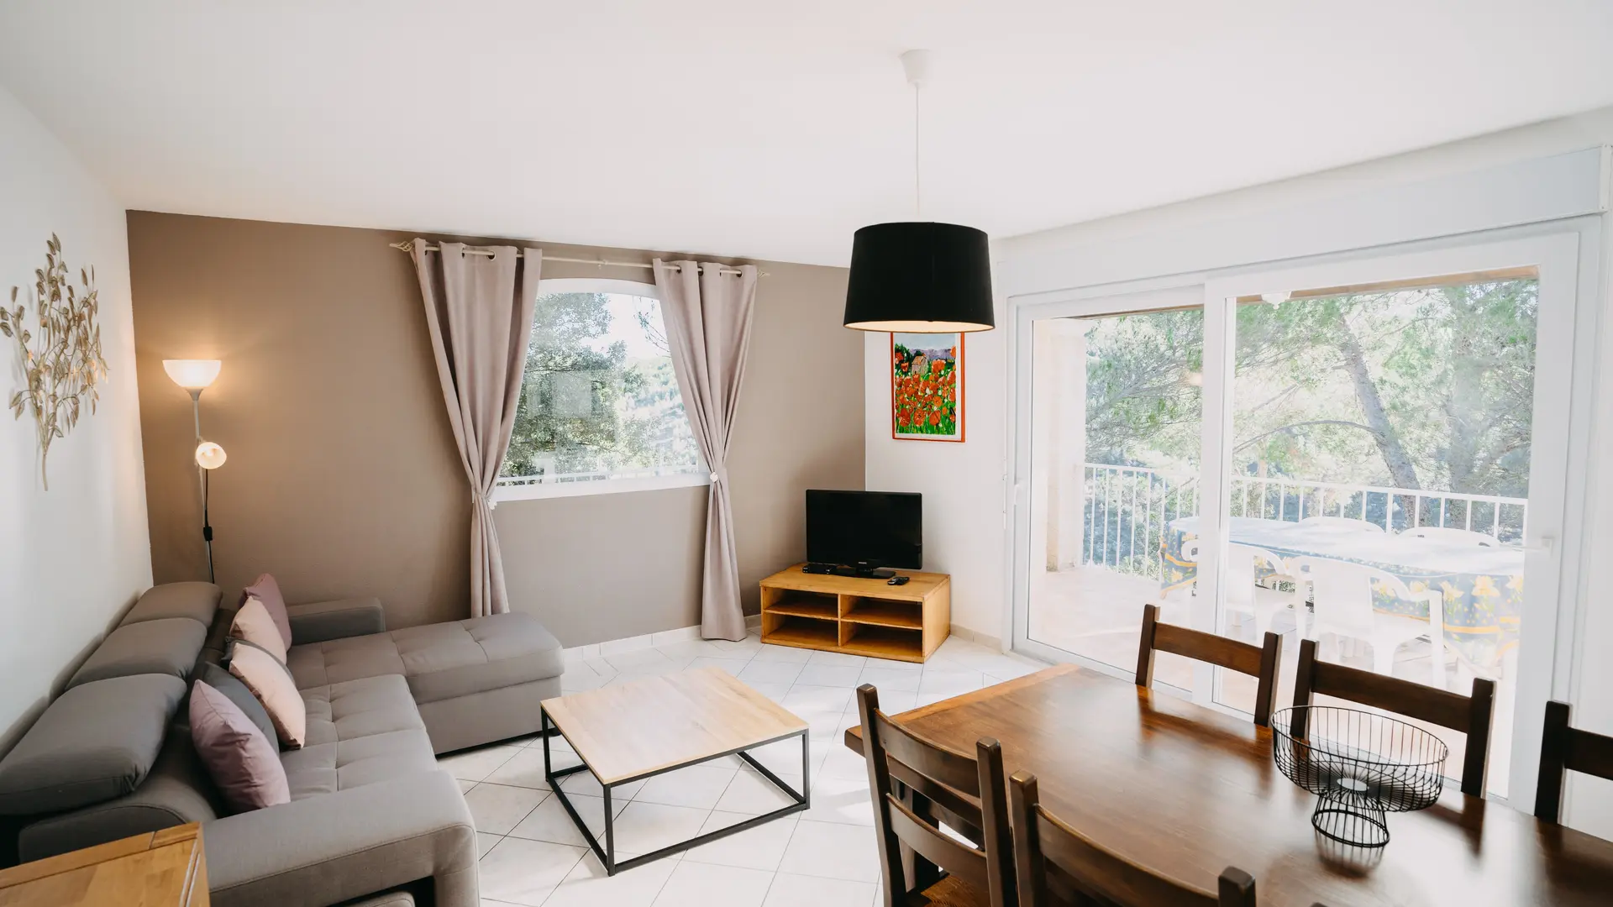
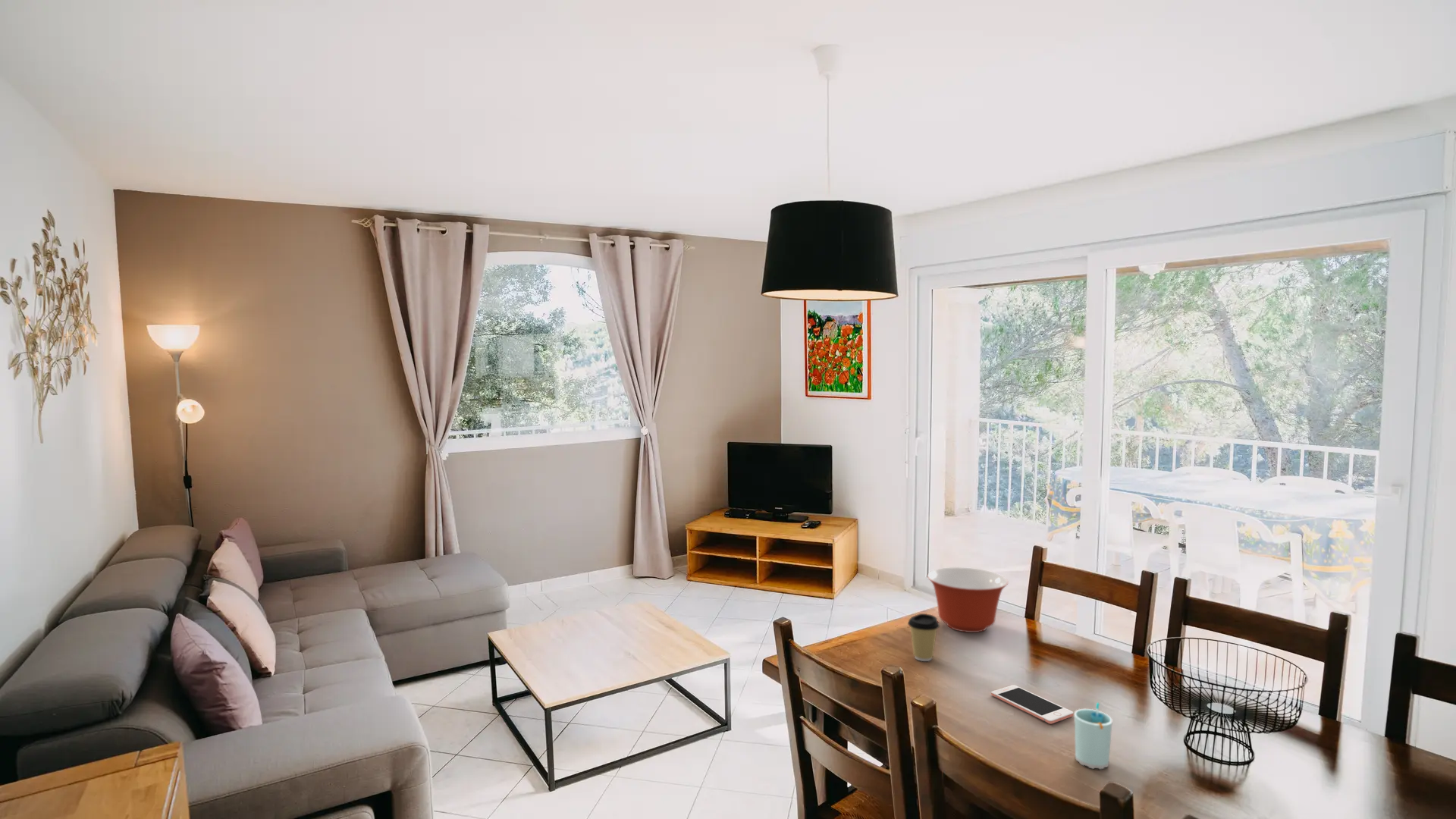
+ cell phone (1031, 703)
+ cup (1093, 734)
+ mixing bowl (966, 601)
+ coffee cup (923, 638)
